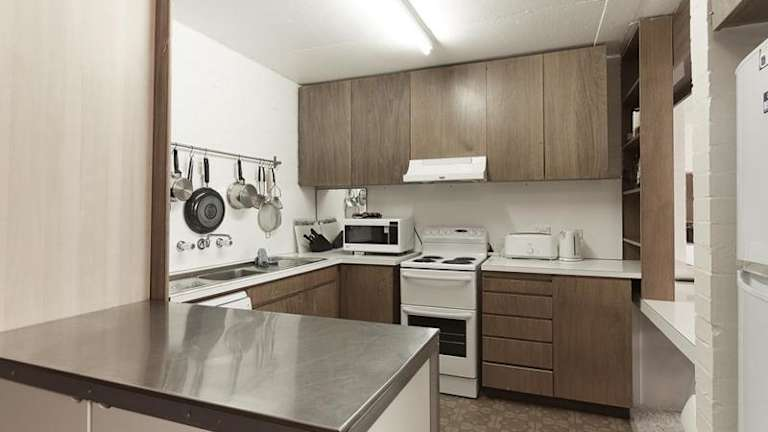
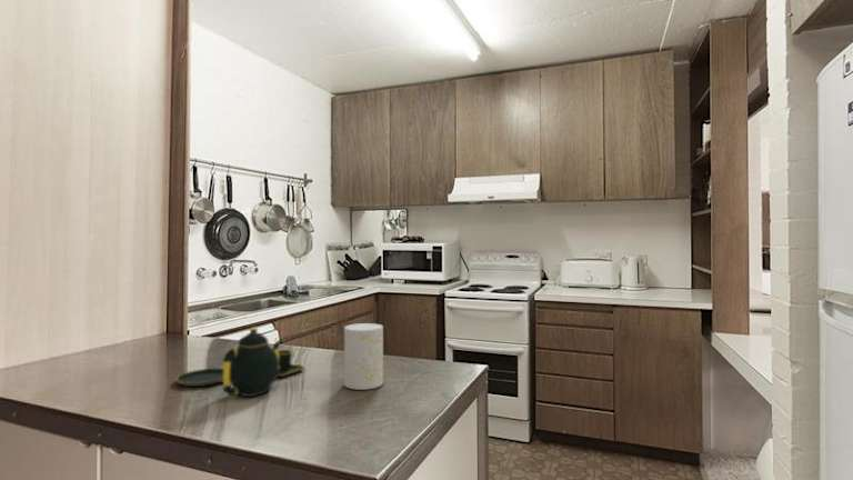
+ teapot (244, 349)
+ cup (363, 354)
